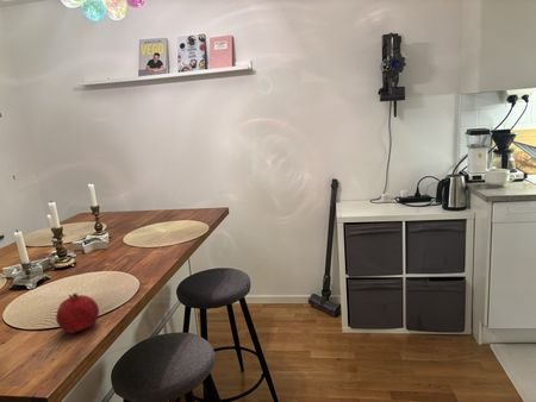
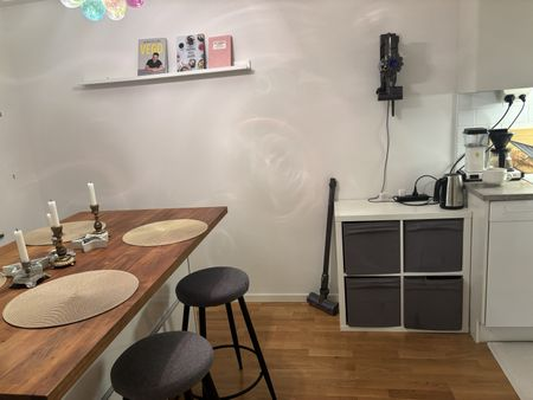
- fruit (76, 309)
